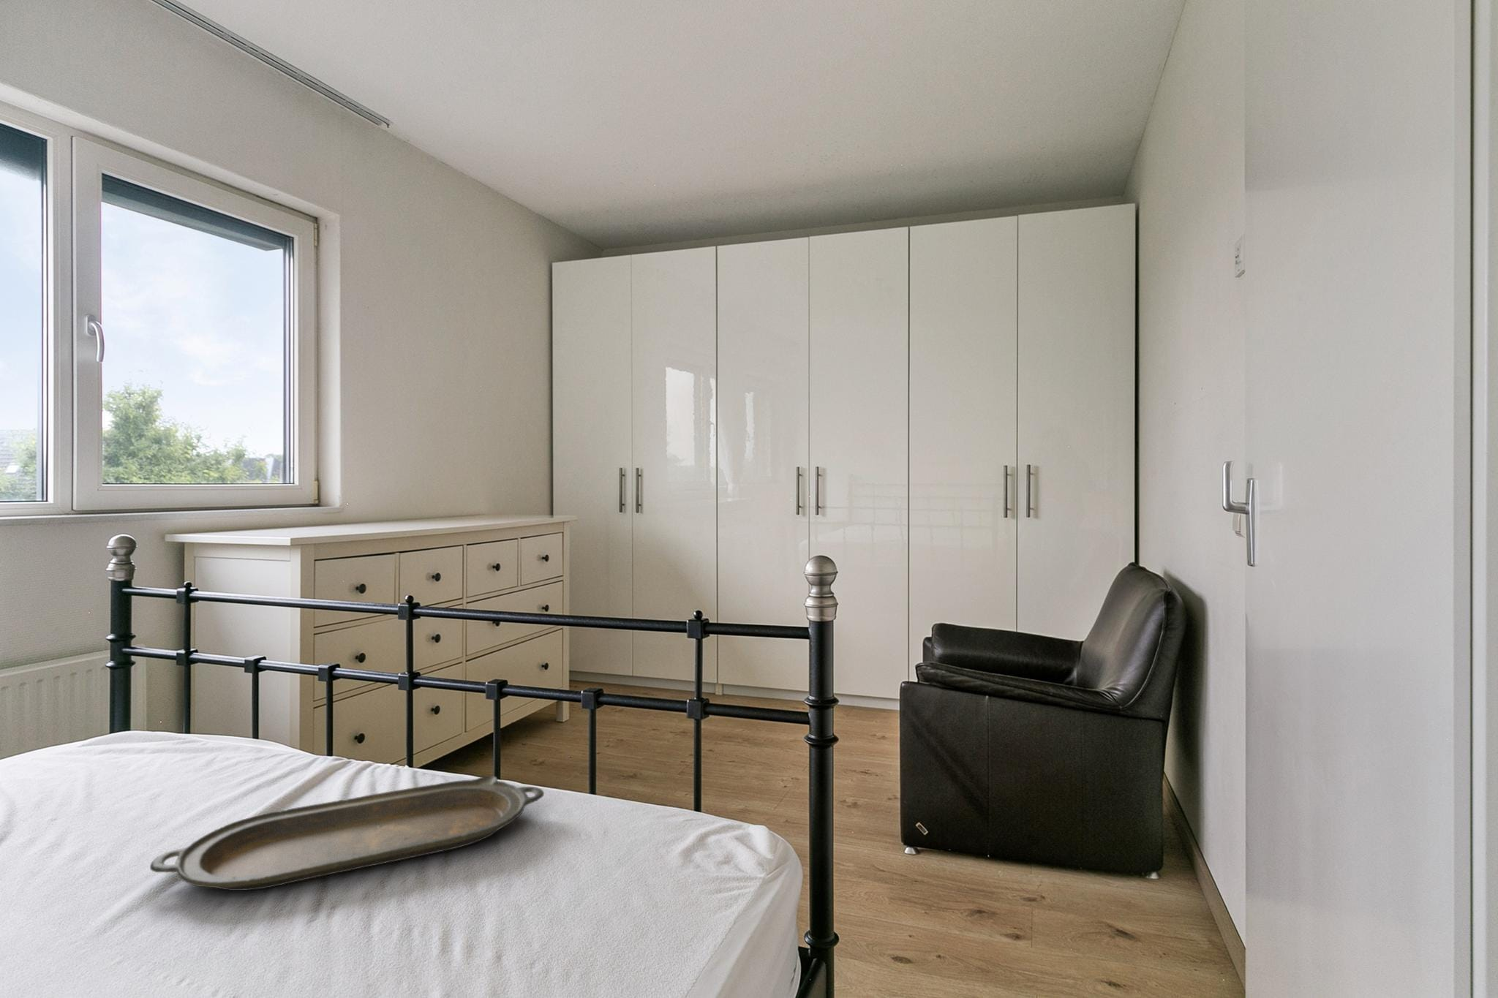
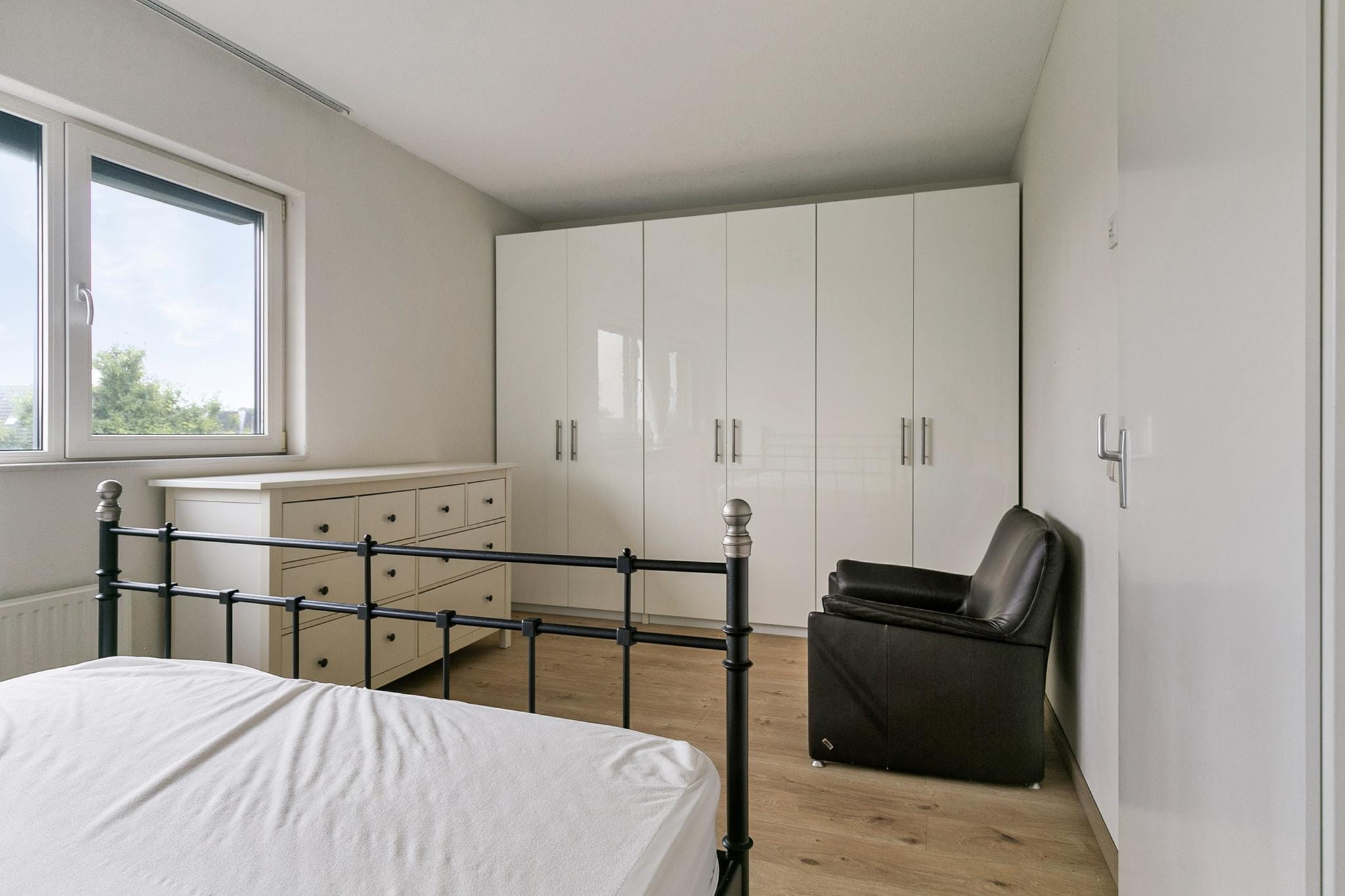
- serving tray (368, 833)
